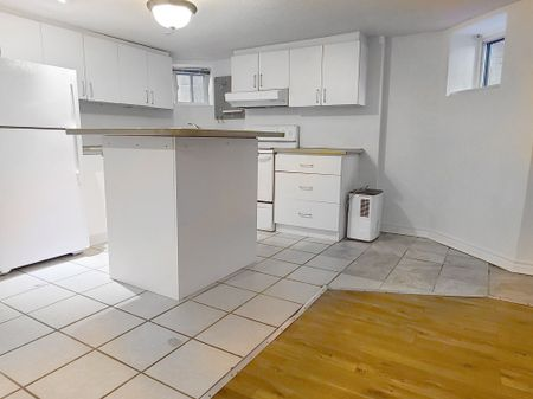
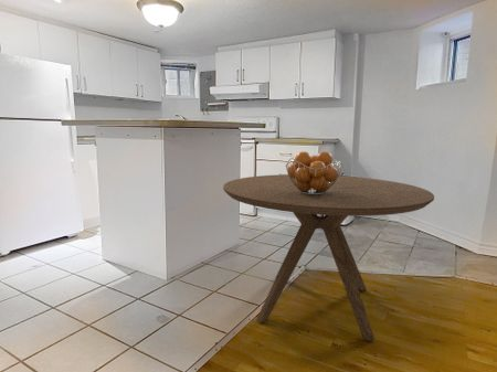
+ fruit basket (313, 171)
+ dining table (328, 243)
